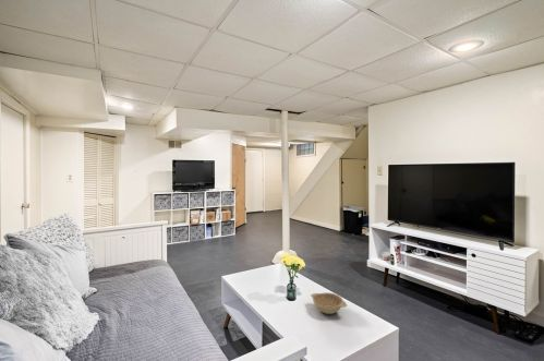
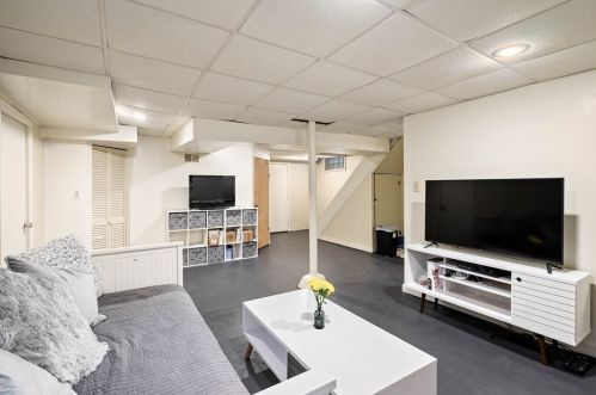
- decorative bowl (327, 304)
